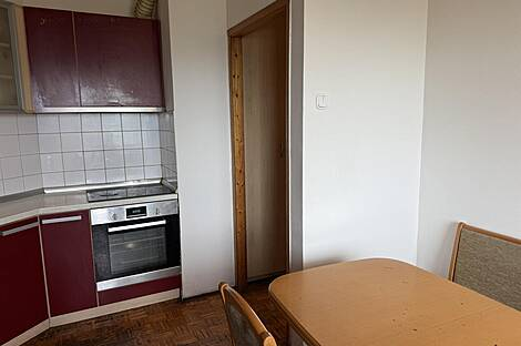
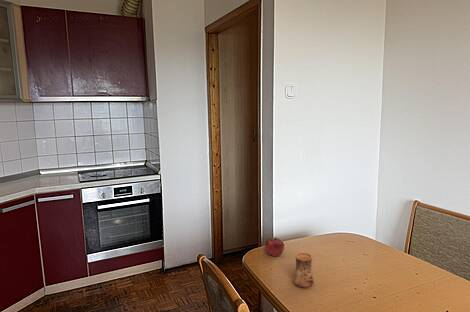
+ fruit (274, 245)
+ cup (303, 270)
